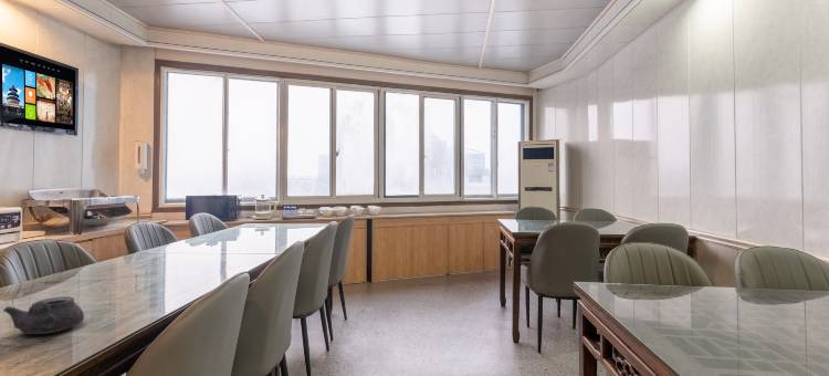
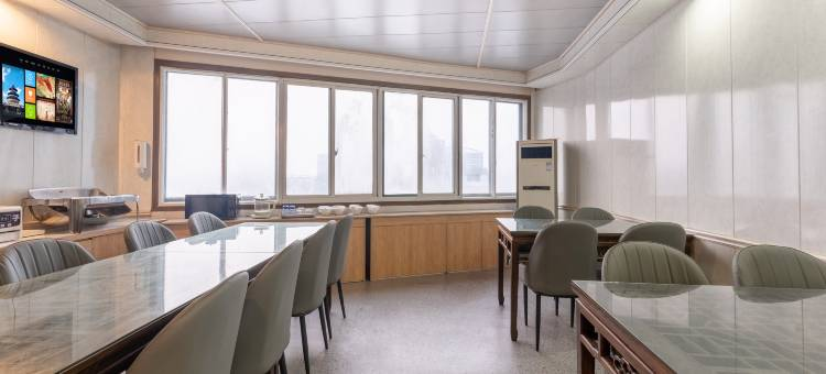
- teapot (44, 314)
